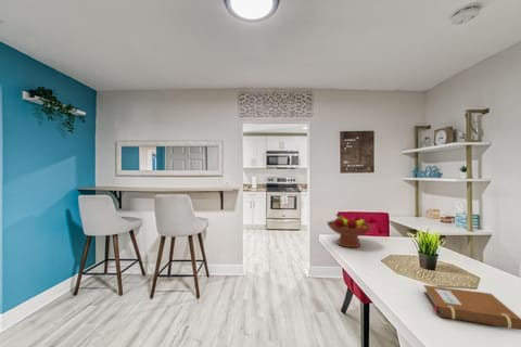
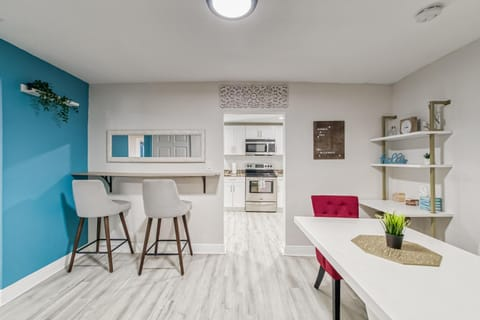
- fruit bowl (348, 230)
- notebook (465, 305)
